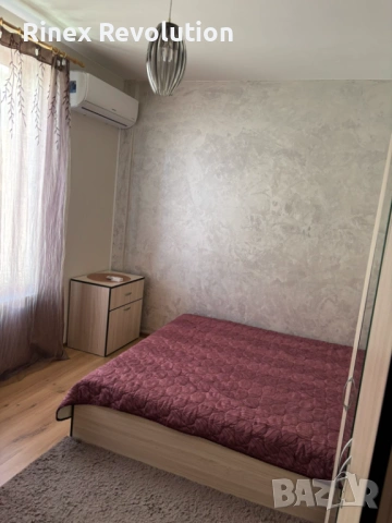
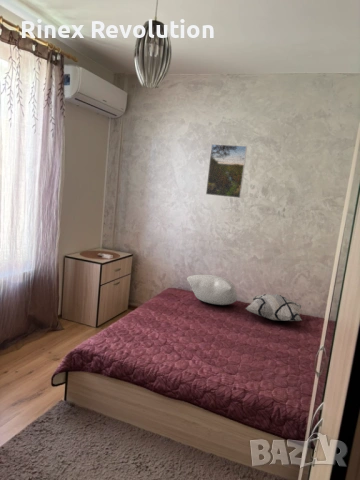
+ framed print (225, 171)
+ pillow (213, 289)
+ decorative pillow (275, 307)
